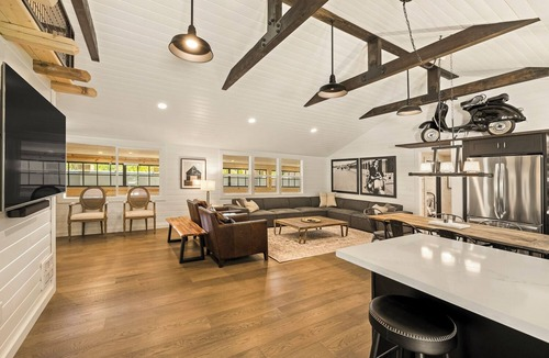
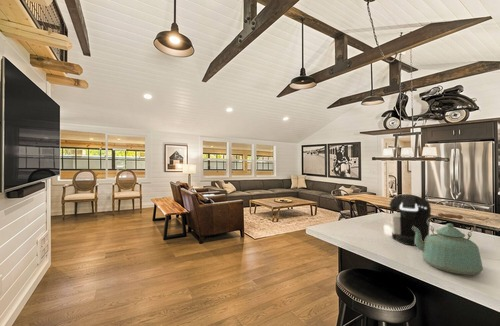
+ coffee maker (409, 218)
+ kettle (444, 239)
